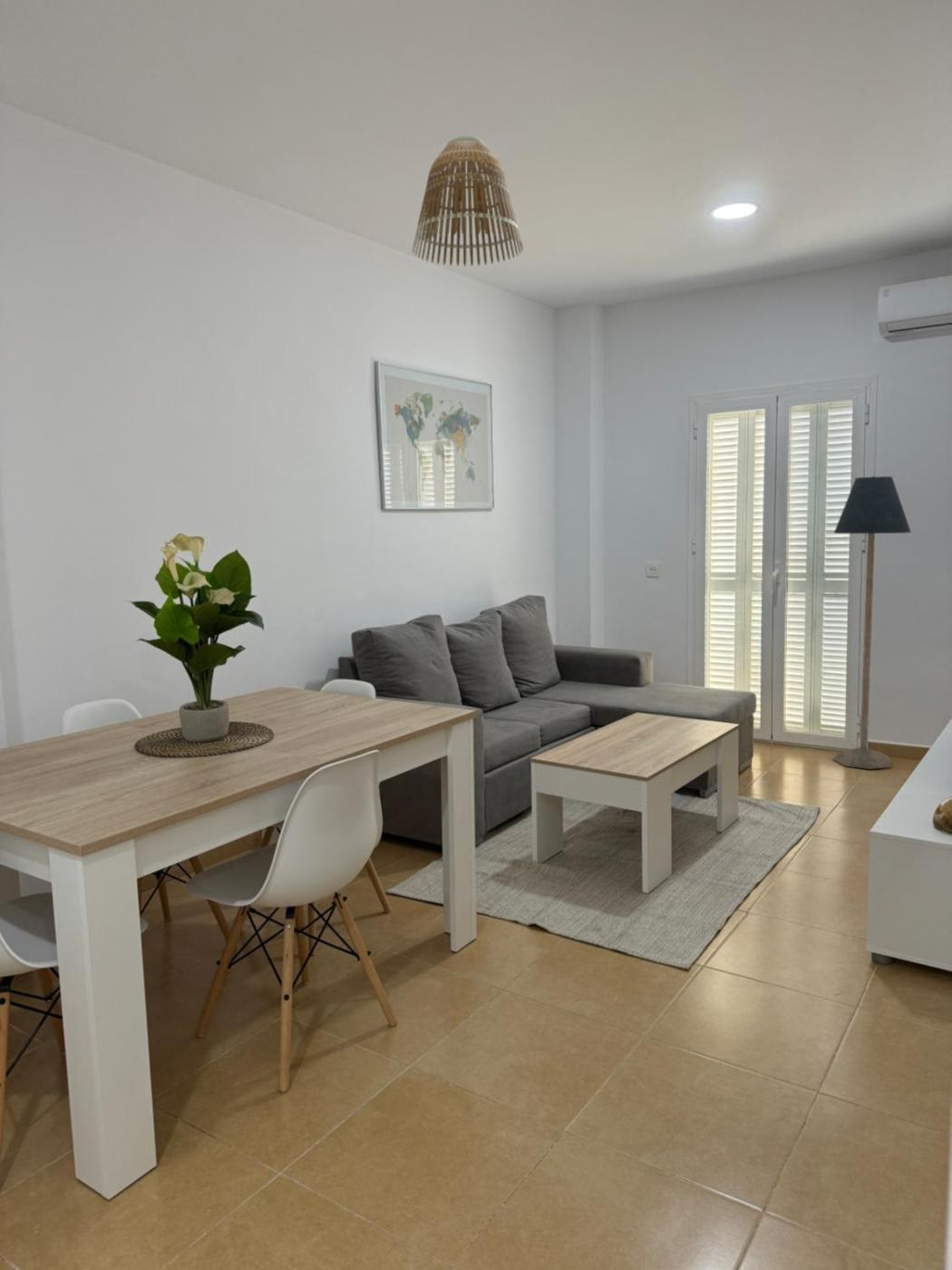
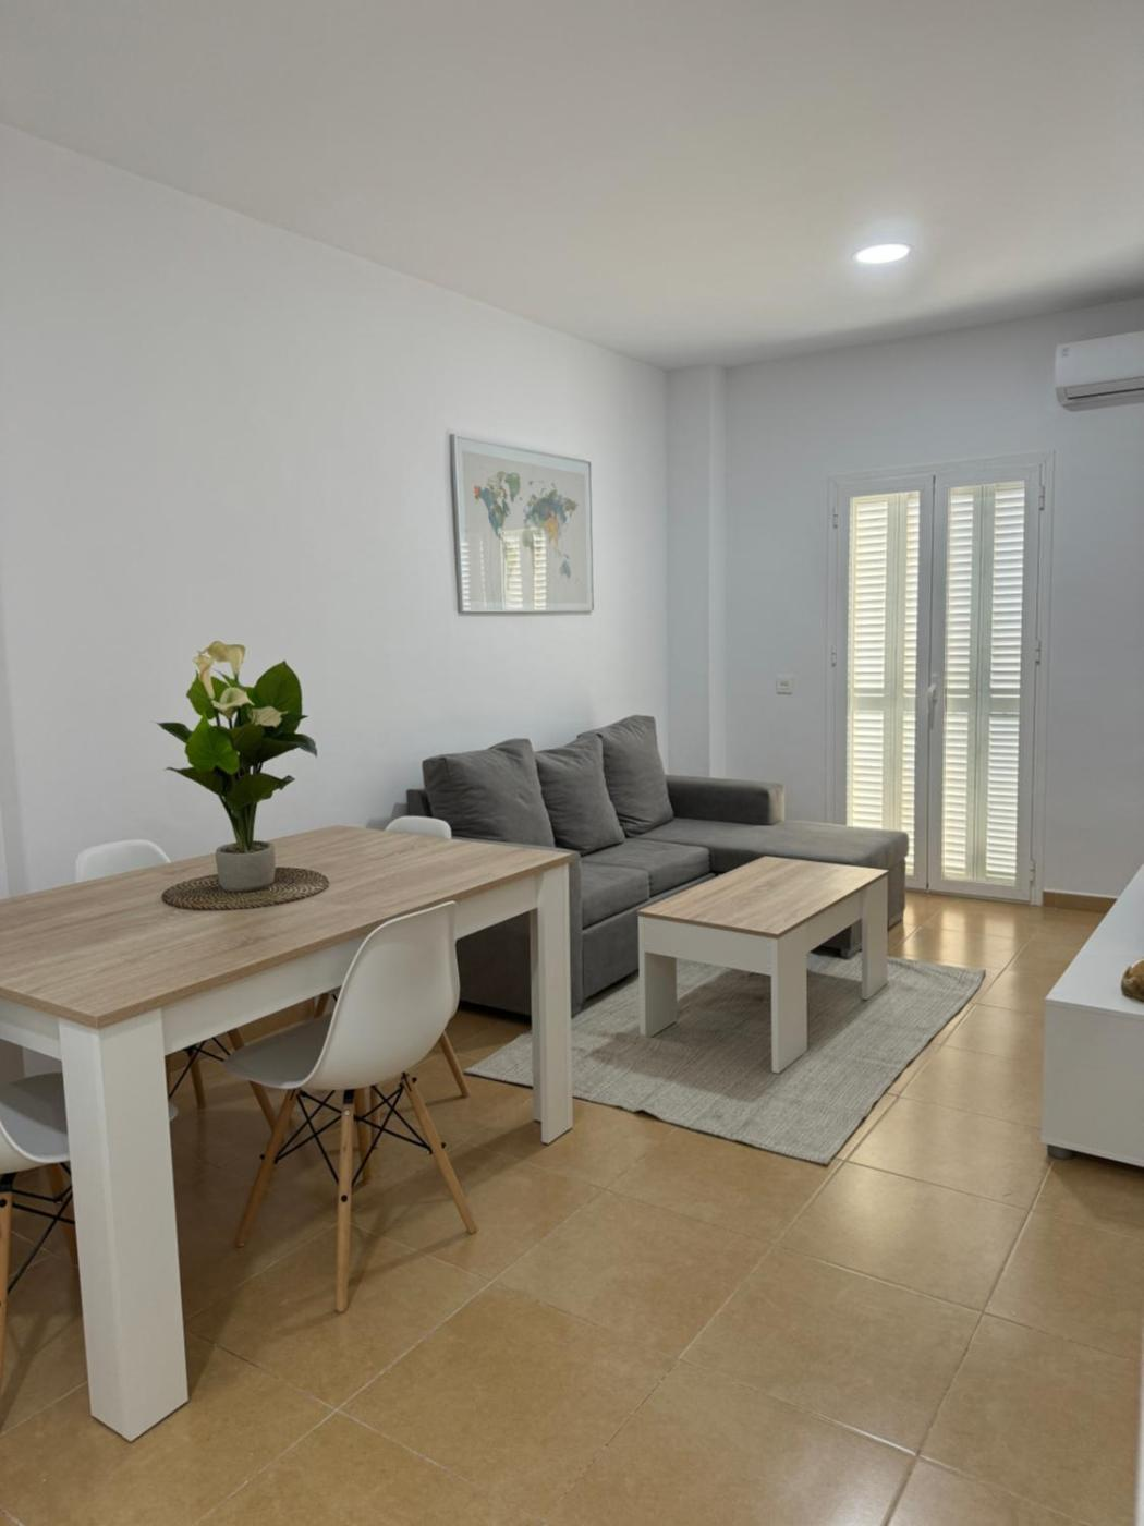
- lamp shade (465, 196)
- floor lamp (869, 621)
